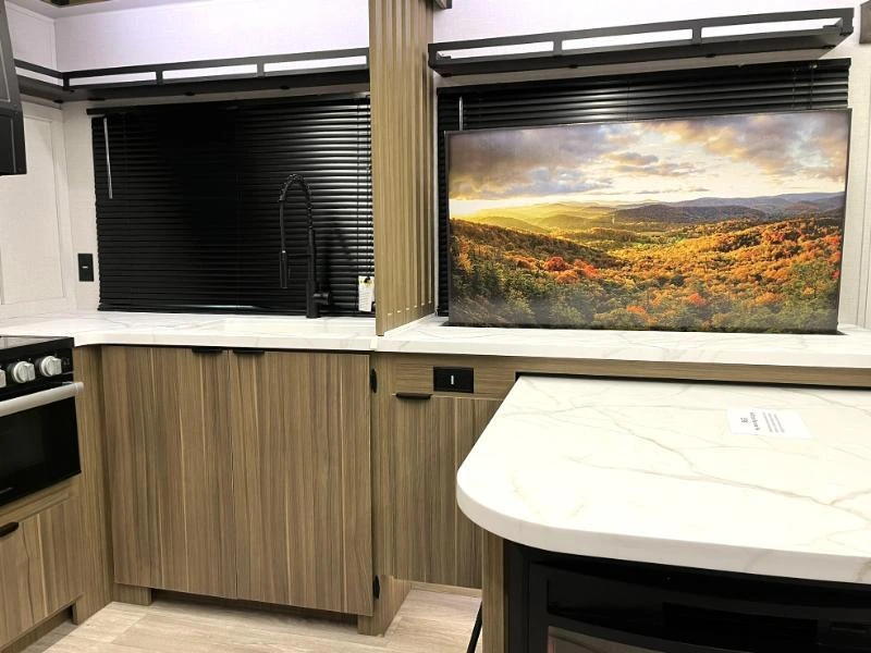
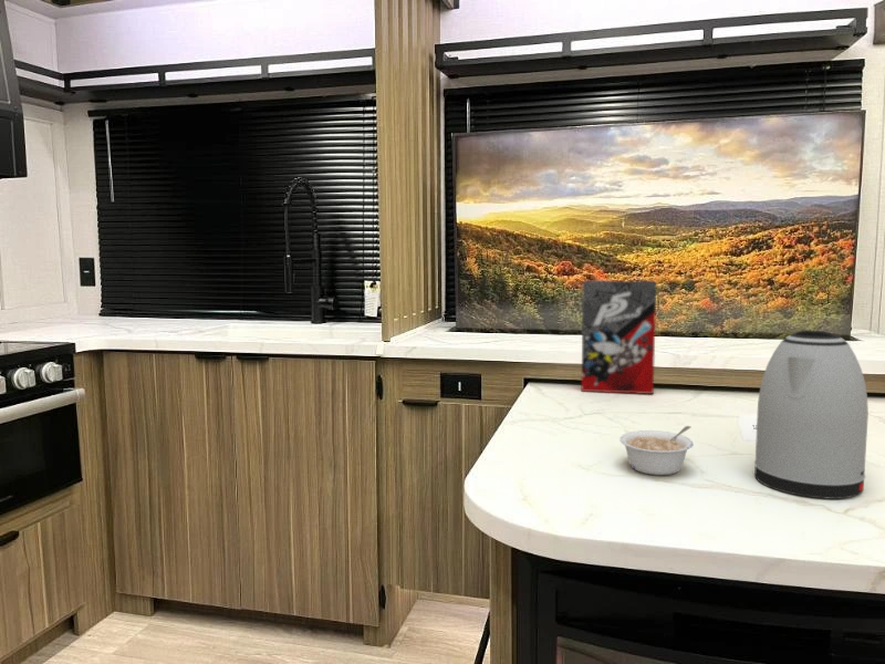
+ kettle (818, 404)
+ legume (655, 449)
+ cereal box (617, 335)
